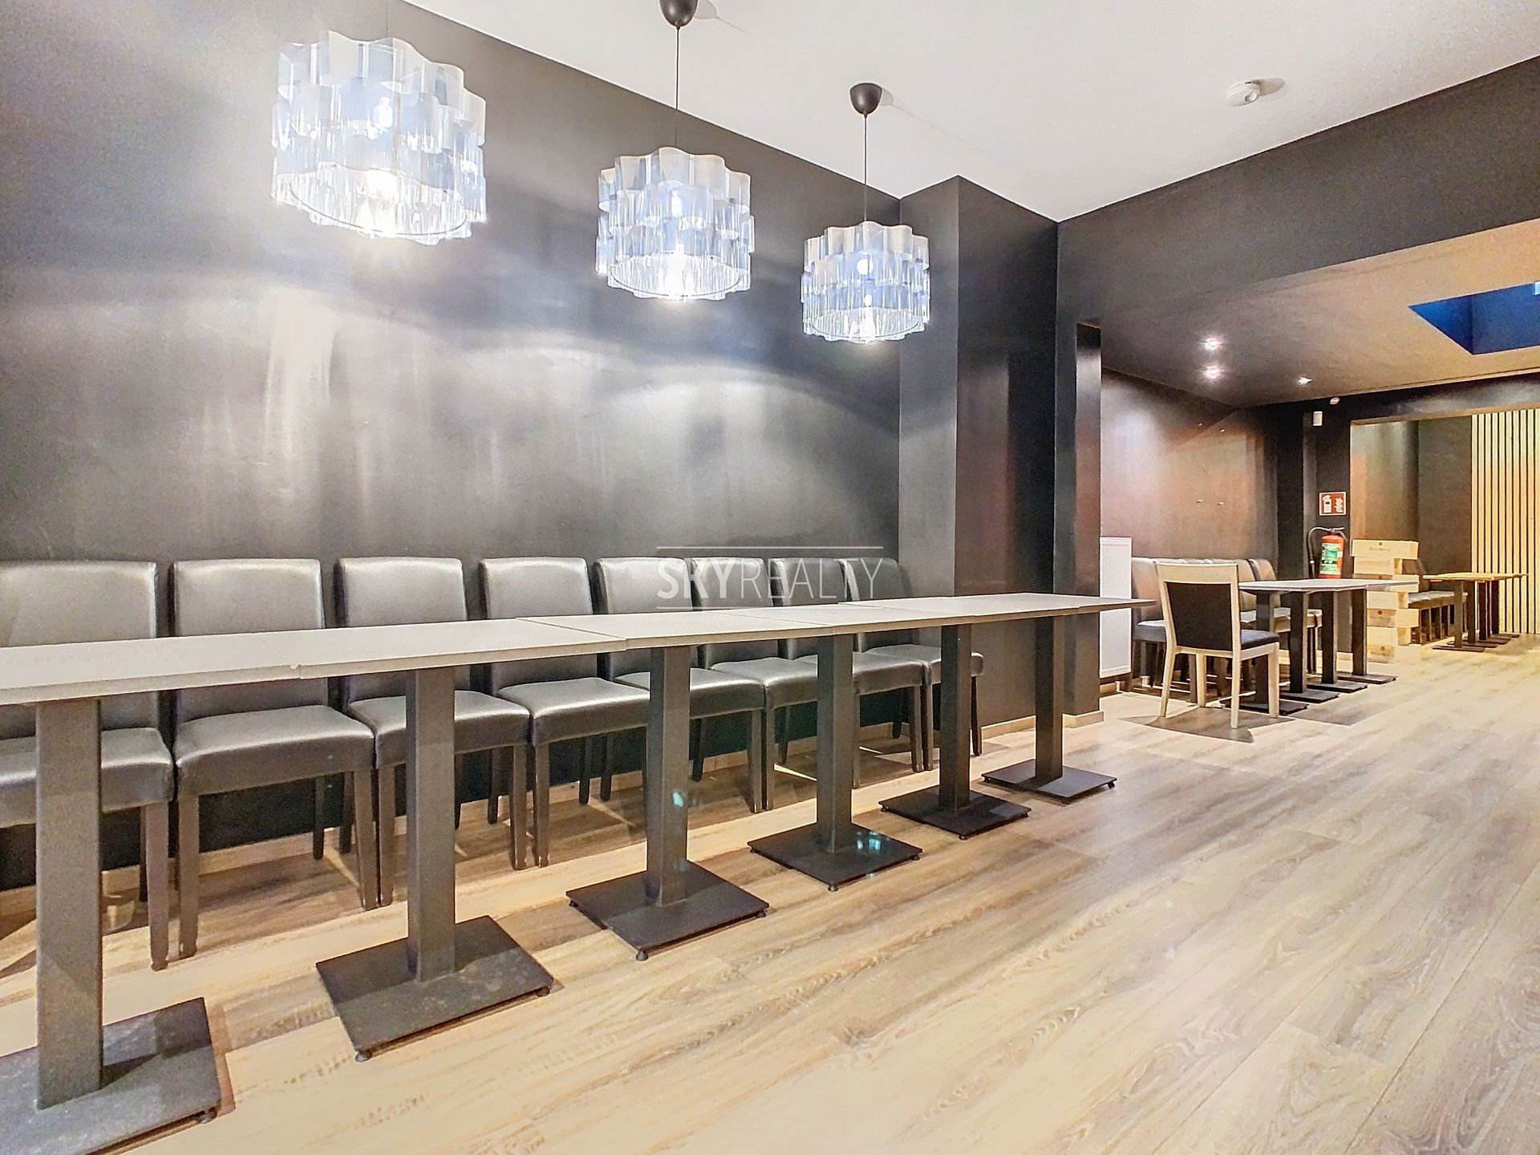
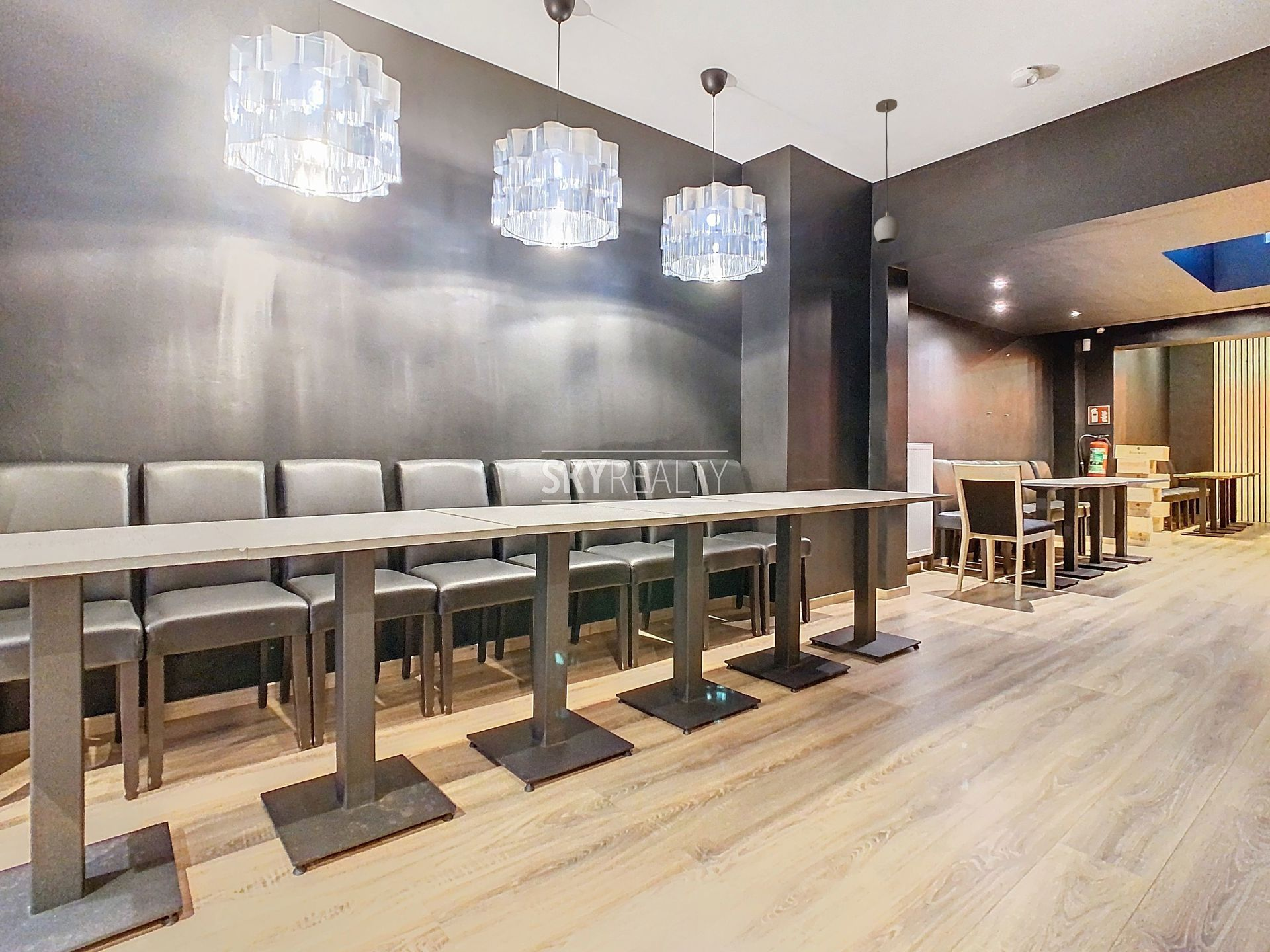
+ light fixture (886, 173)
